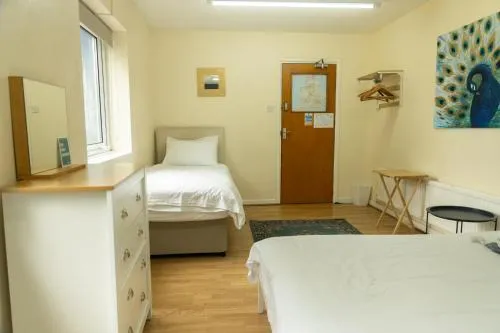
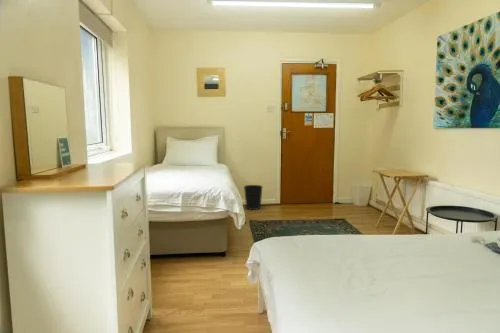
+ wastebasket (253, 197)
